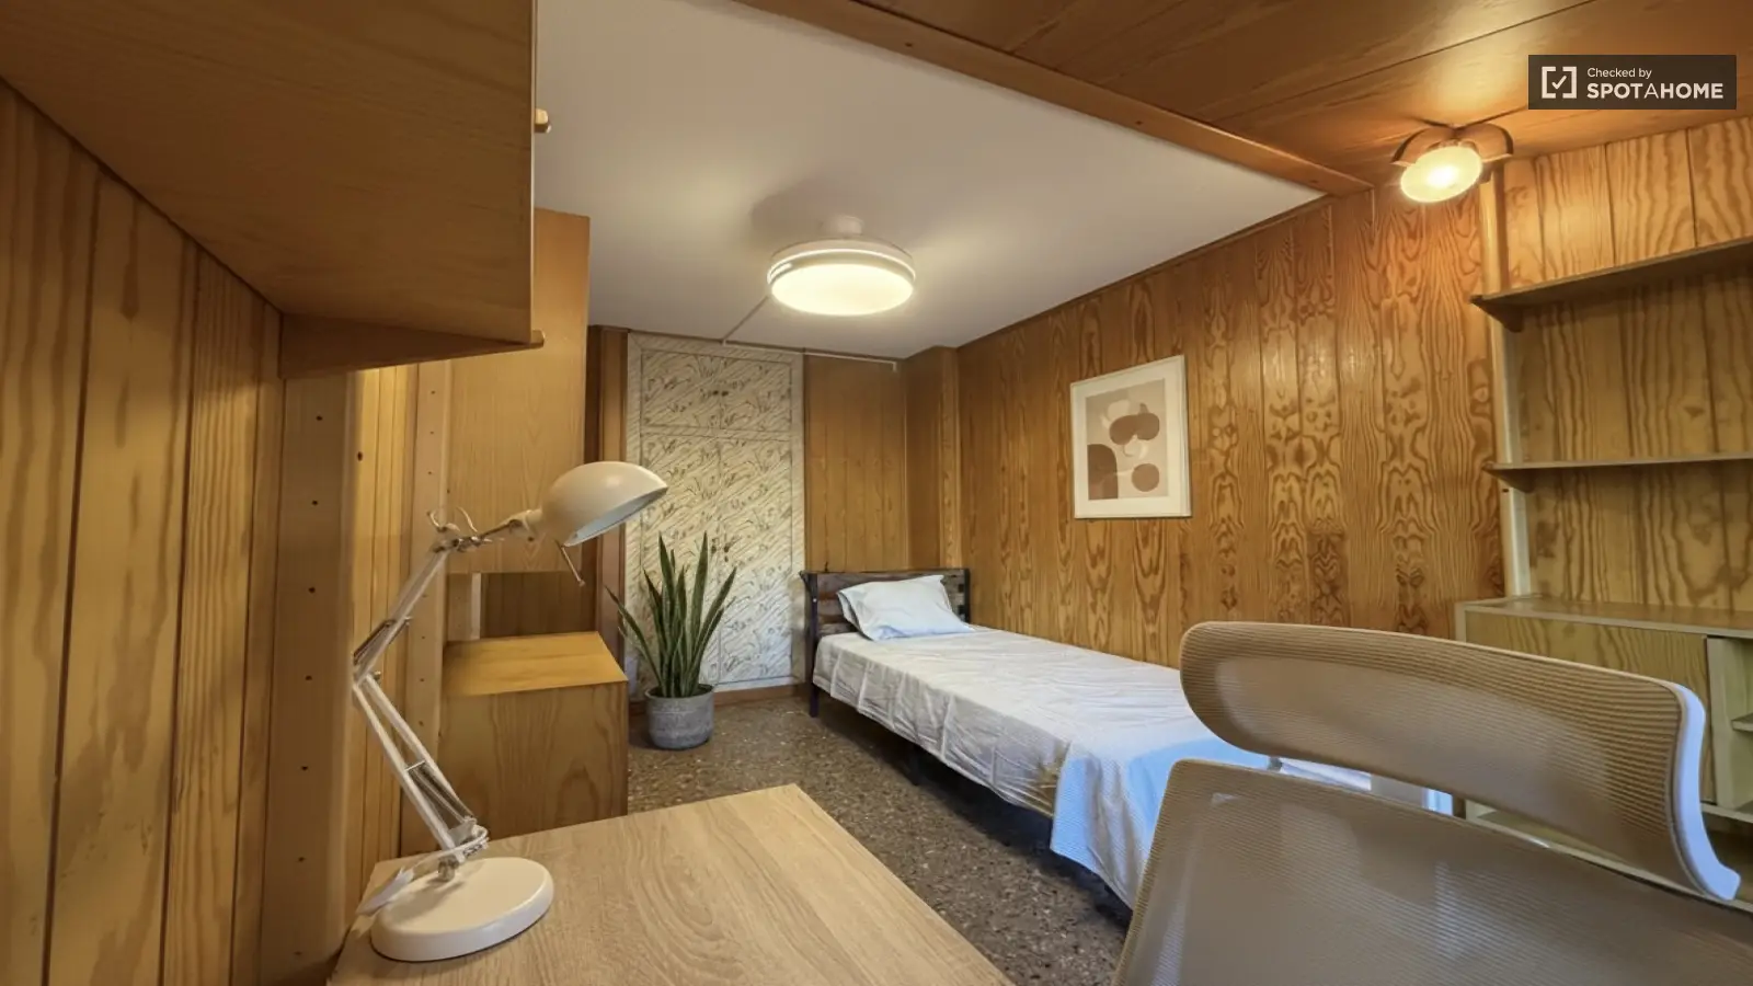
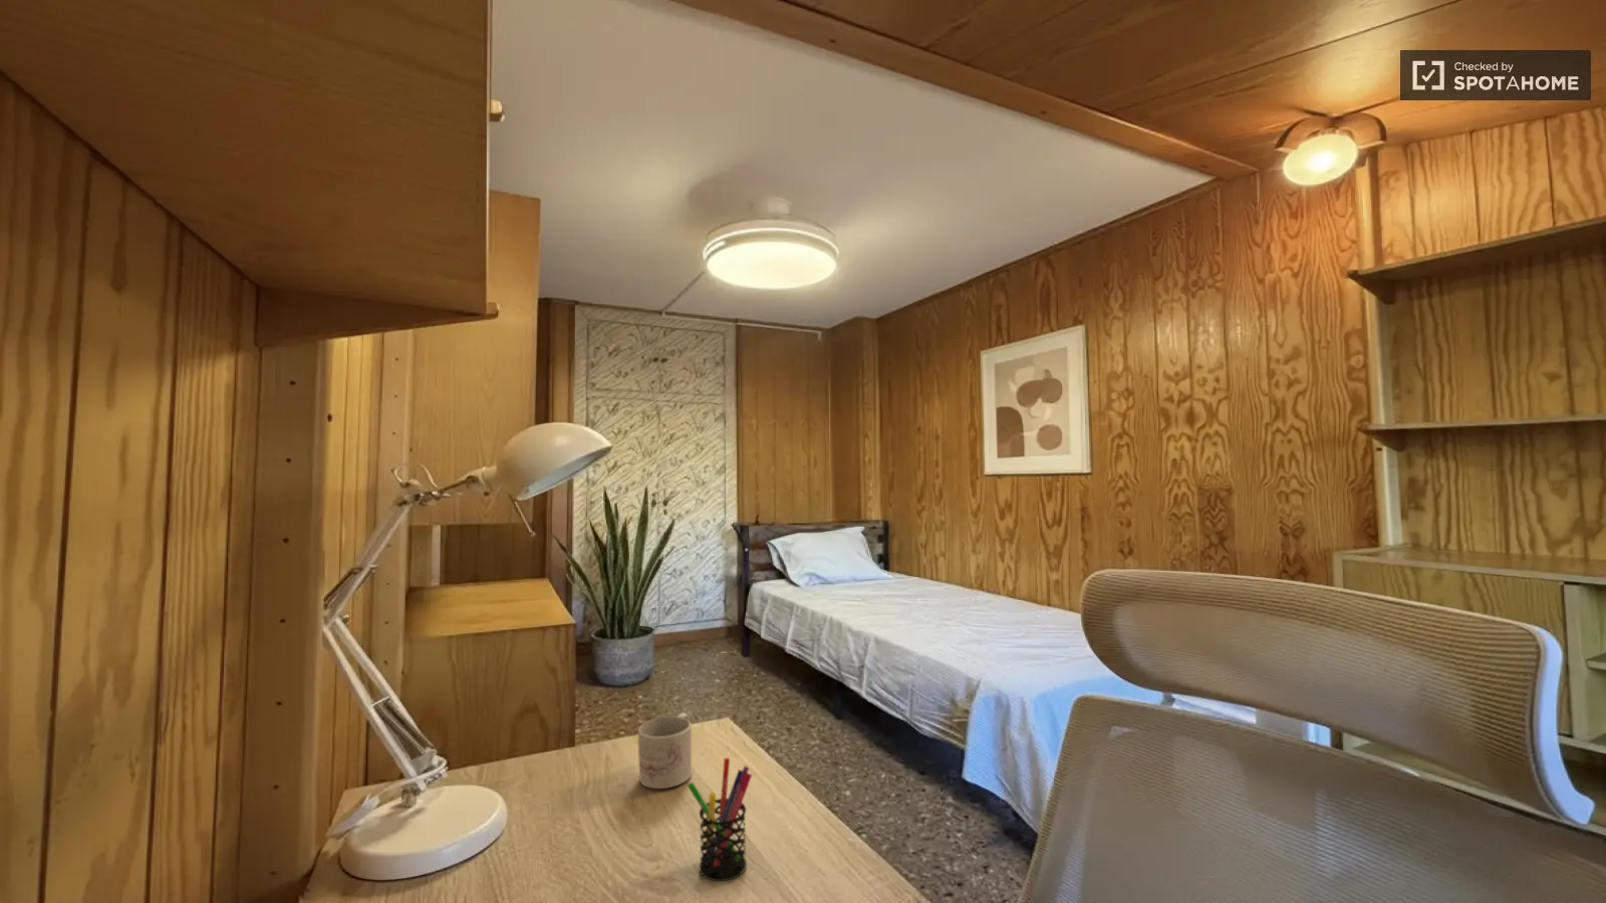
+ mug (670, 746)
+ pen holder (718, 817)
